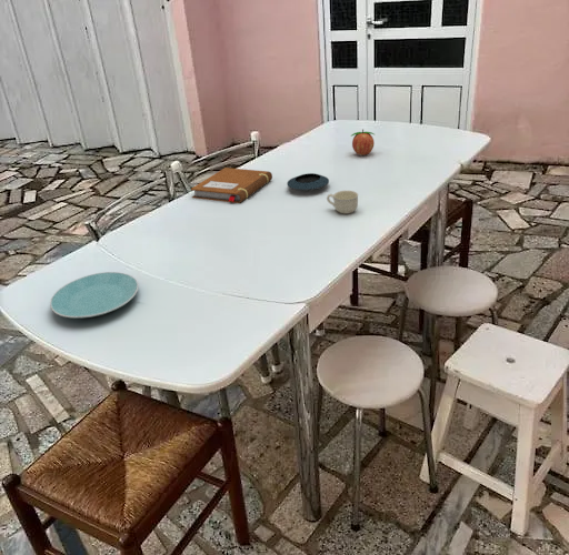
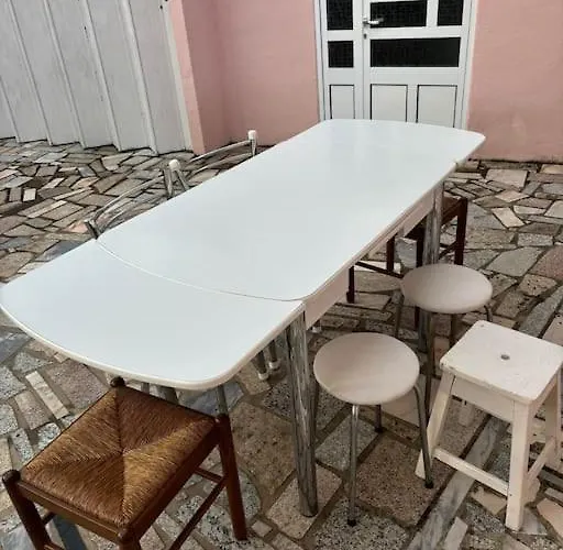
- cup (342, 202)
- saucer (308, 181)
- plate (96, 296)
- notebook (231, 184)
- fruit (362, 141)
